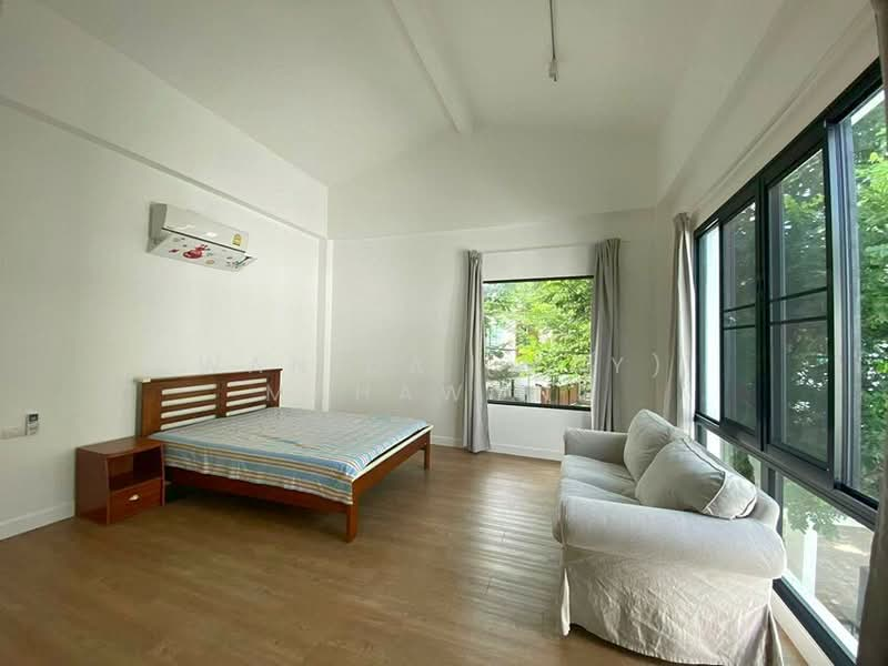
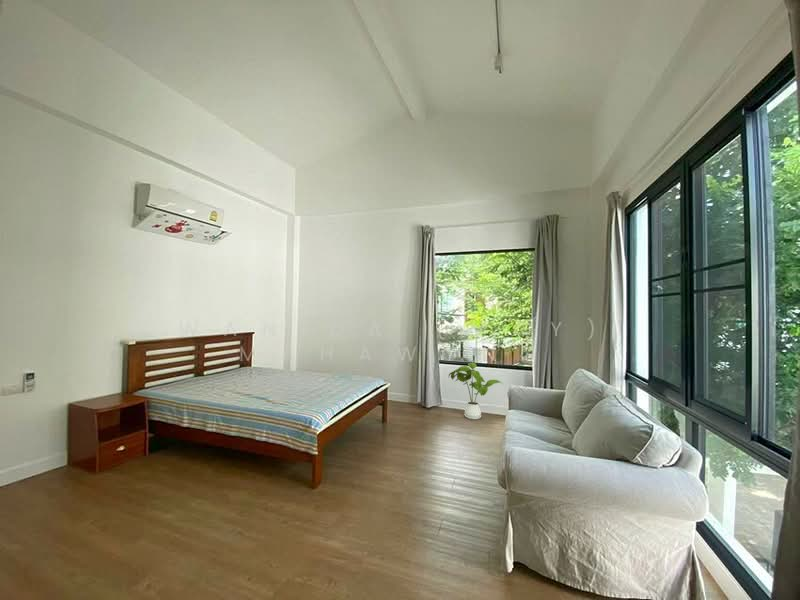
+ house plant (472, 391)
